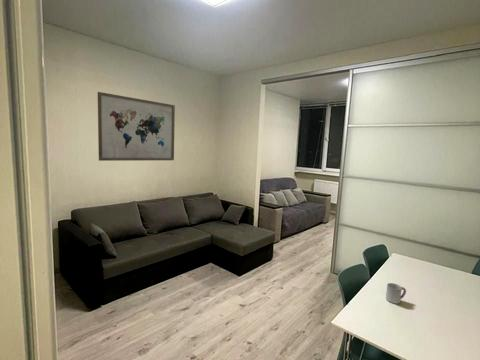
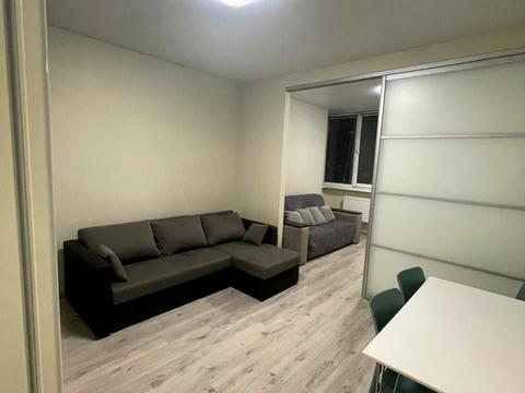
- wall art (140, 130)
- cup (396, 293)
